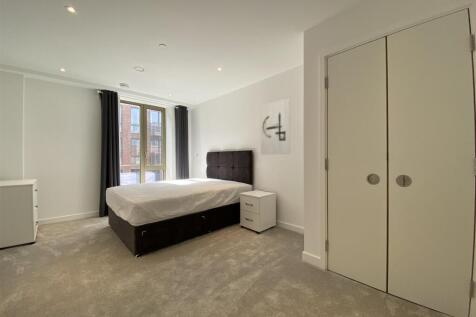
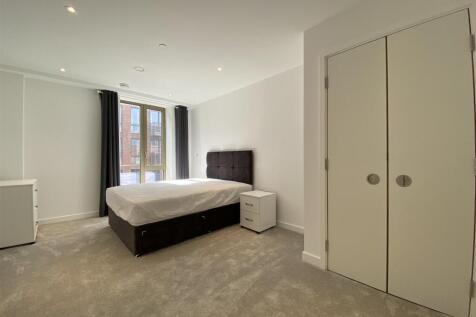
- wall art (274, 128)
